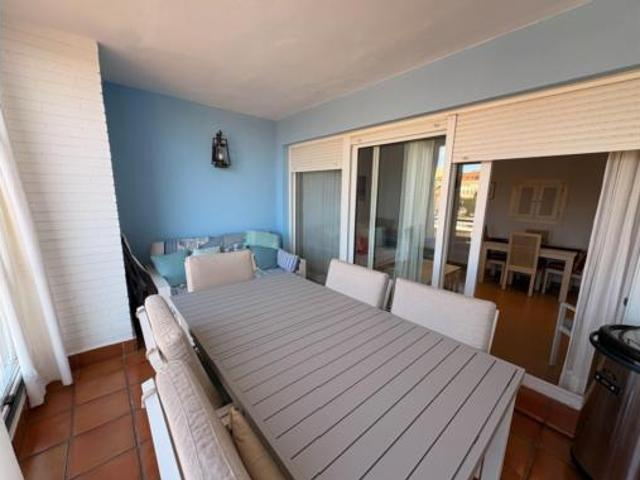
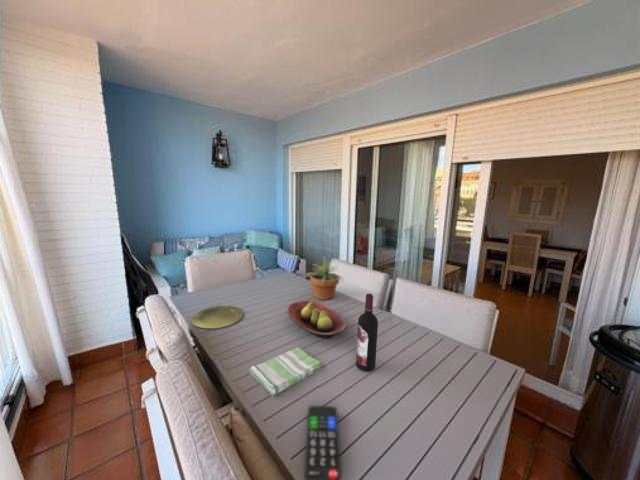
+ potted plant (325, 277)
+ wine bottle (367, 330)
+ plate (218, 316)
+ dish towel (286, 366)
+ remote control (322, 440)
+ fruit bowl (315, 316)
